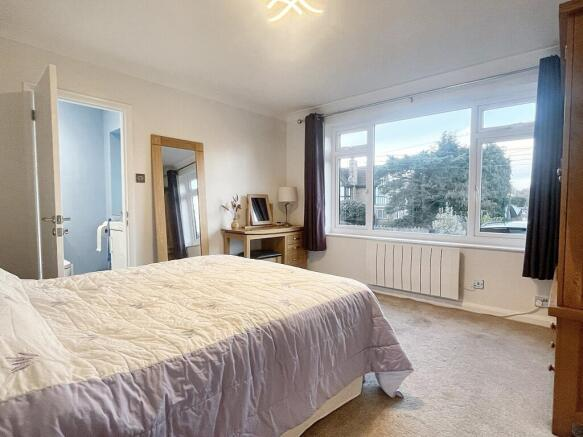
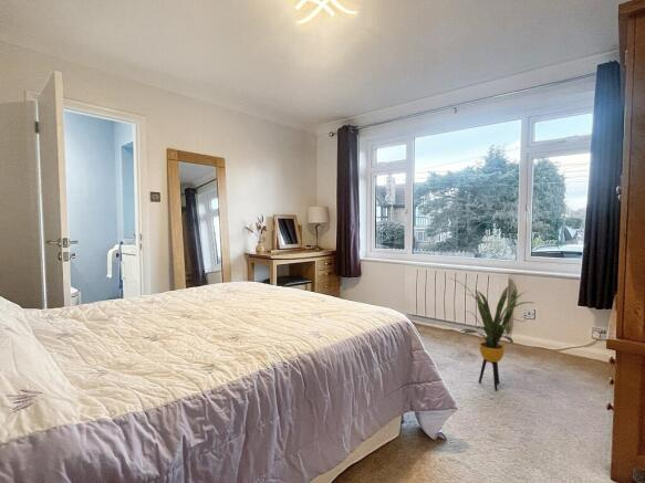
+ house plant (488, 332)
